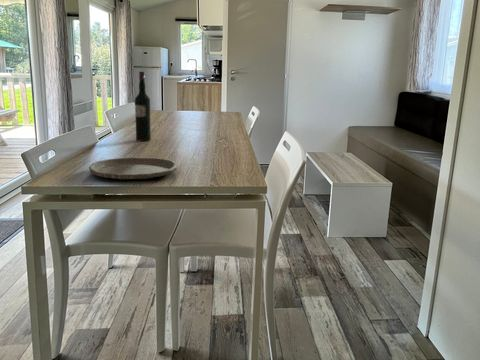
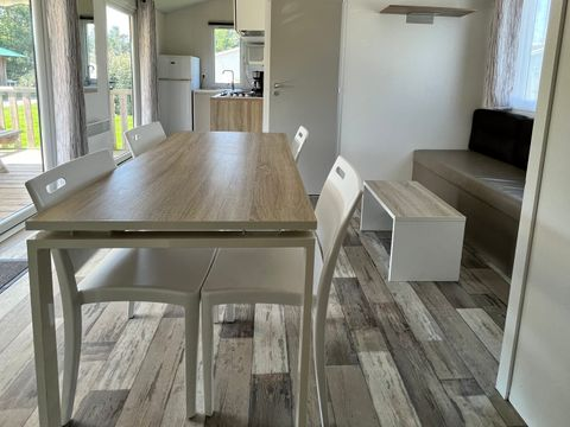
- wine bottle (142, 106)
- plate (134, 168)
